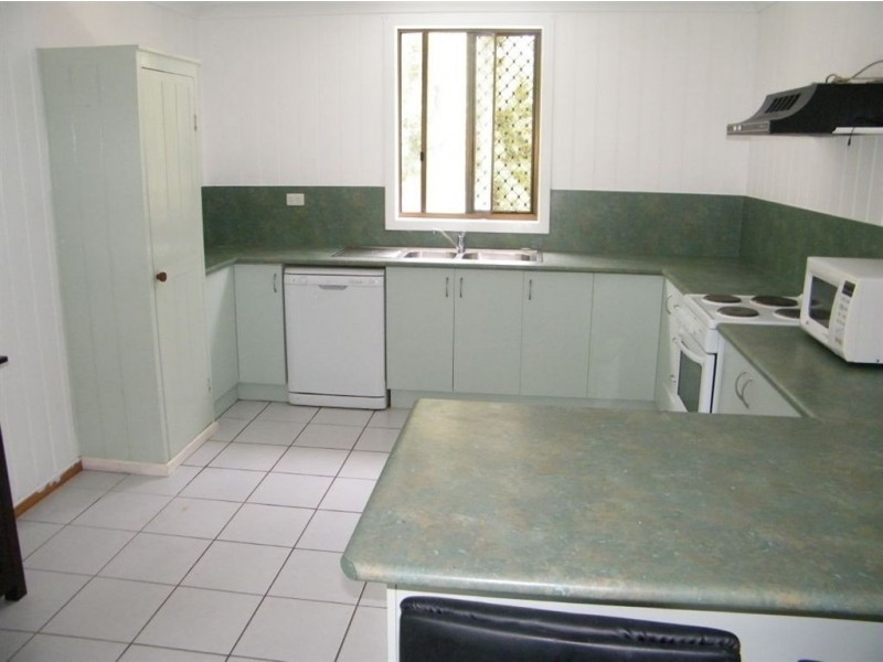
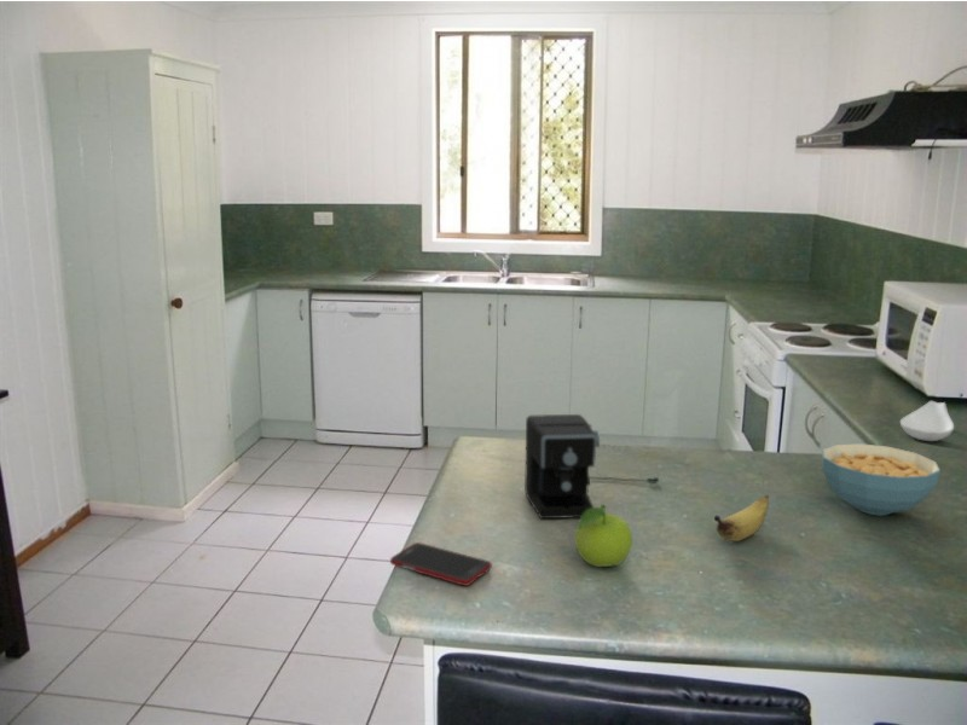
+ cell phone (440, 563)
+ cereal bowl (875, 485)
+ banana (741, 518)
+ spoon rest (931, 419)
+ coffee maker (595, 458)
+ fruit (597, 535)
